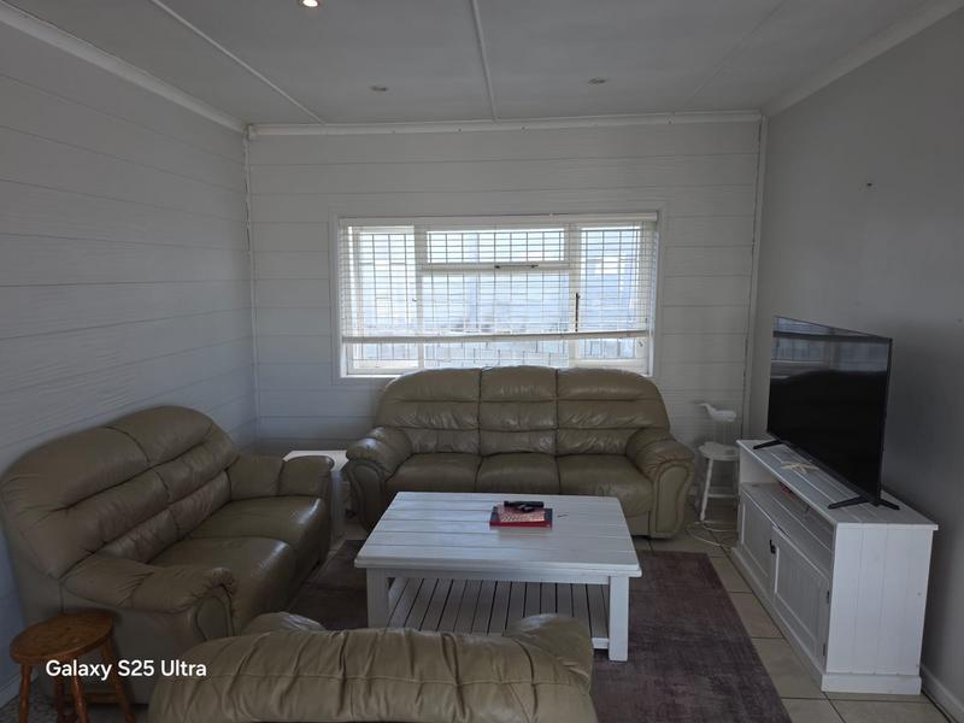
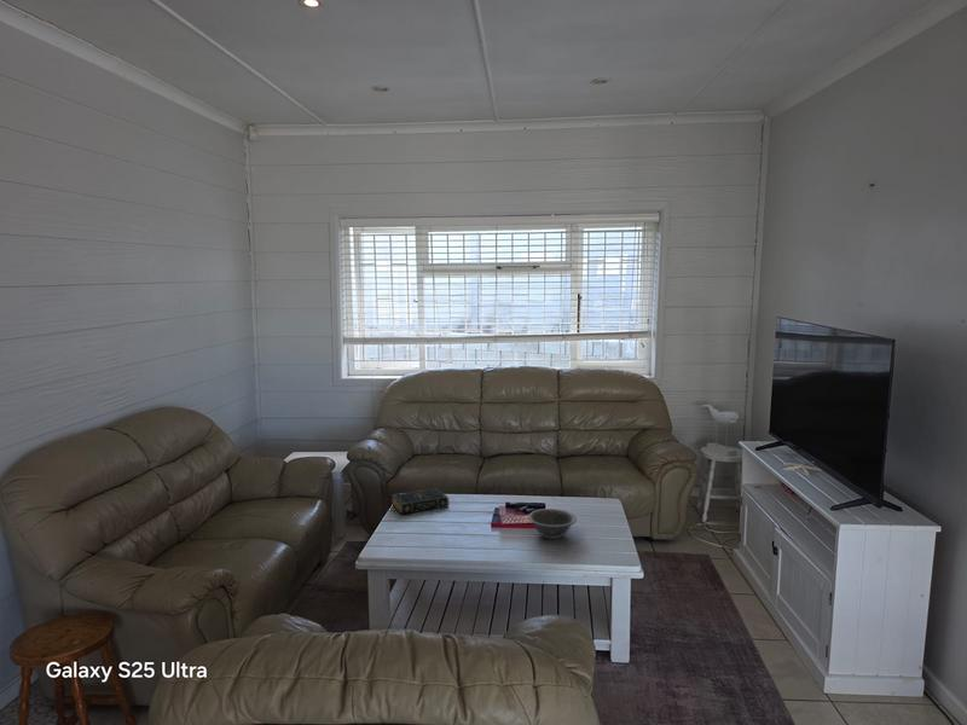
+ book (419, 500)
+ decorative bowl (551, 526)
